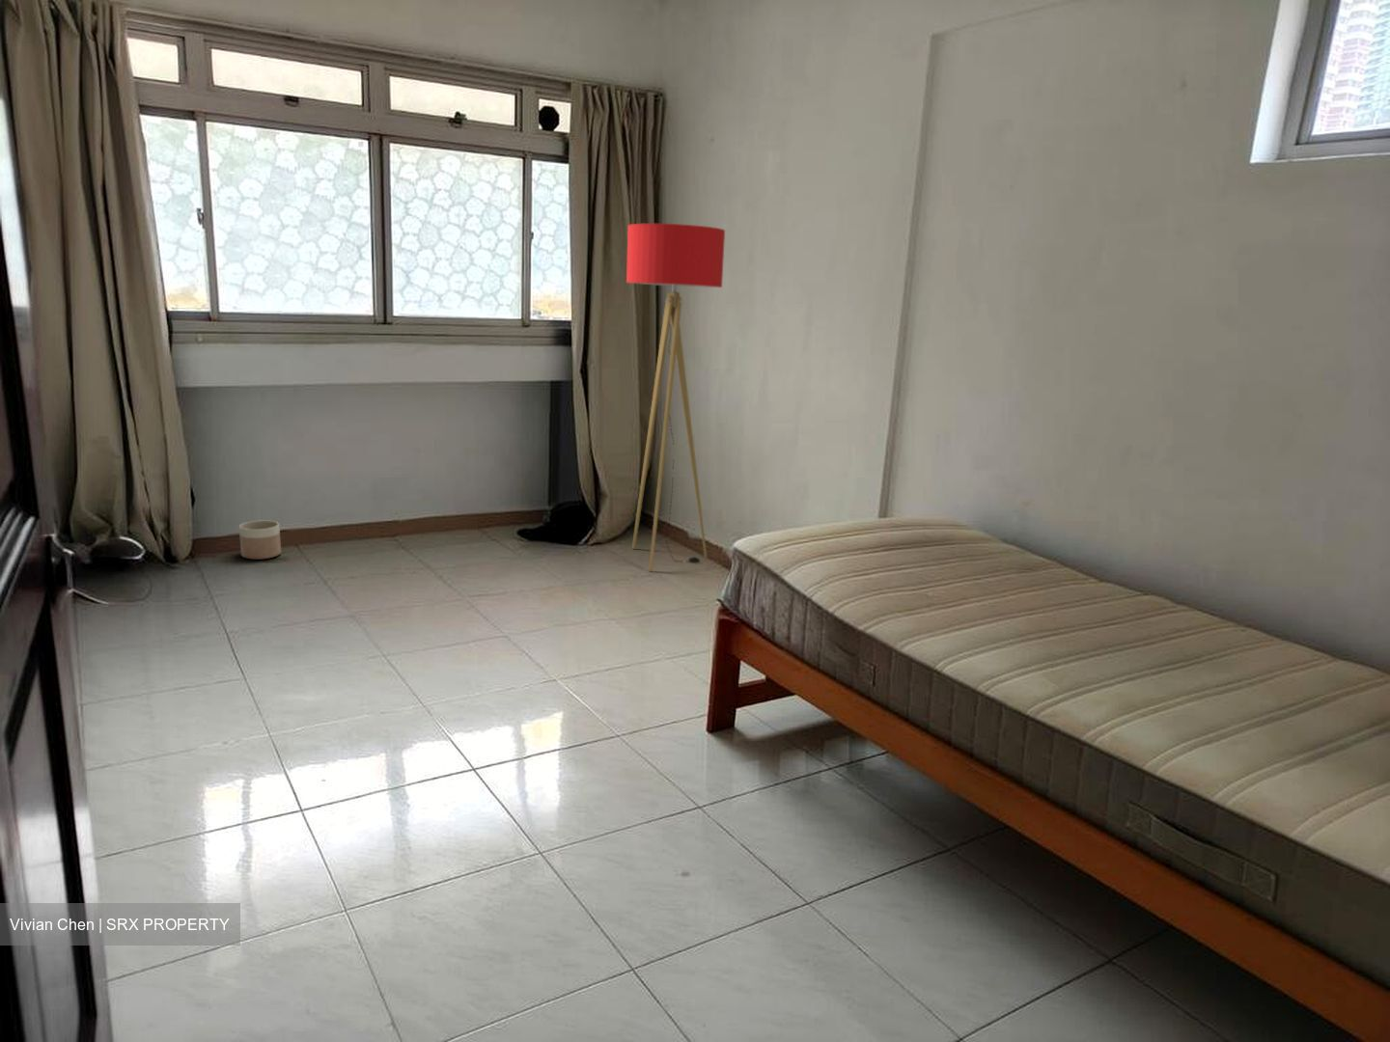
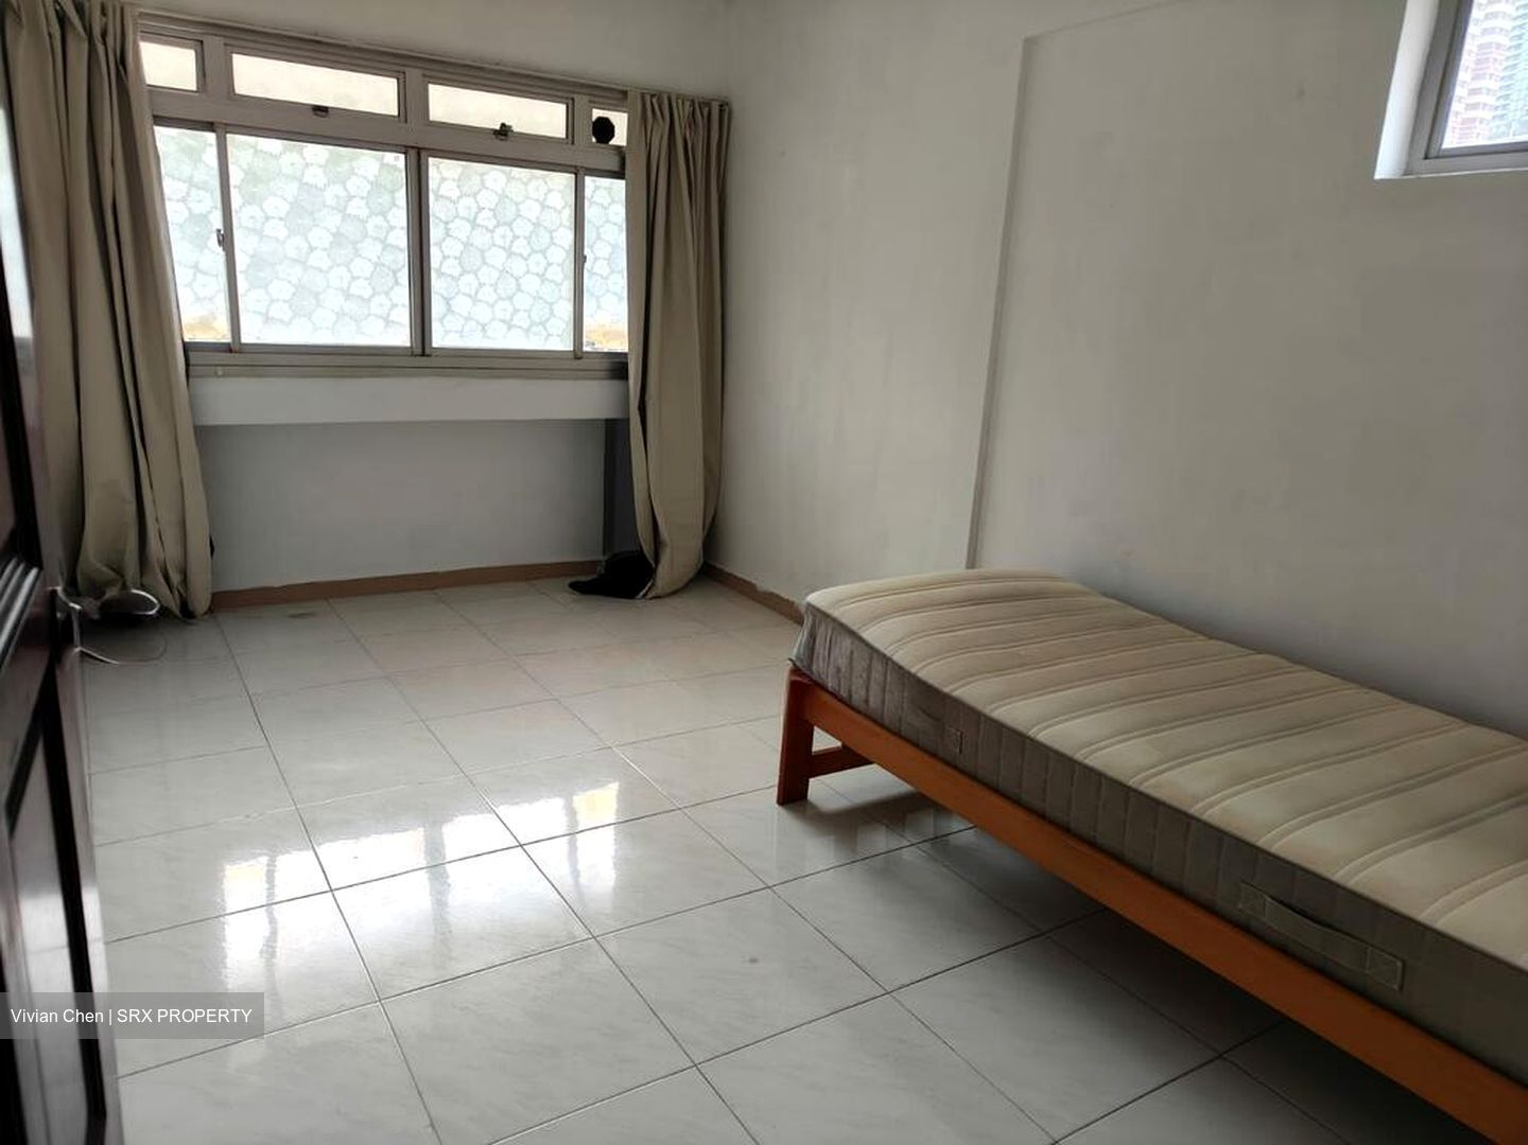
- planter (259, 540)
- floor lamp (669, 401)
